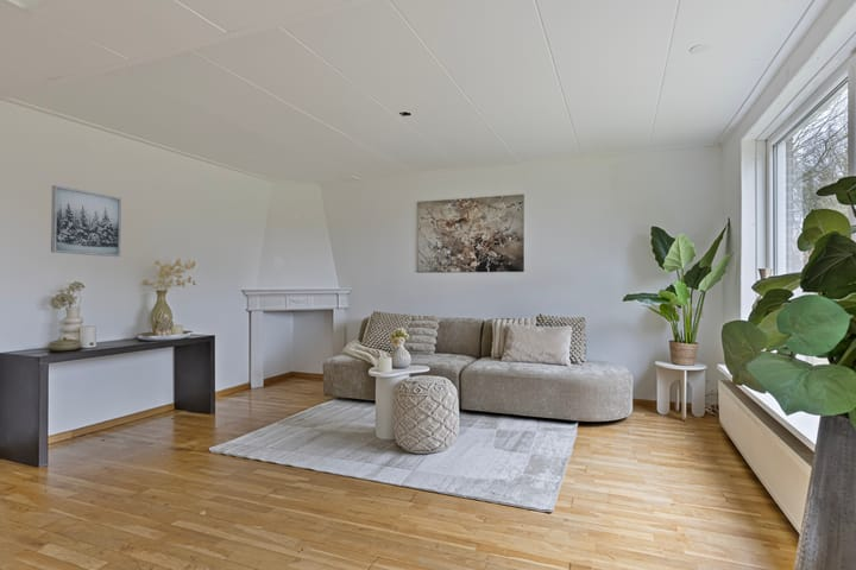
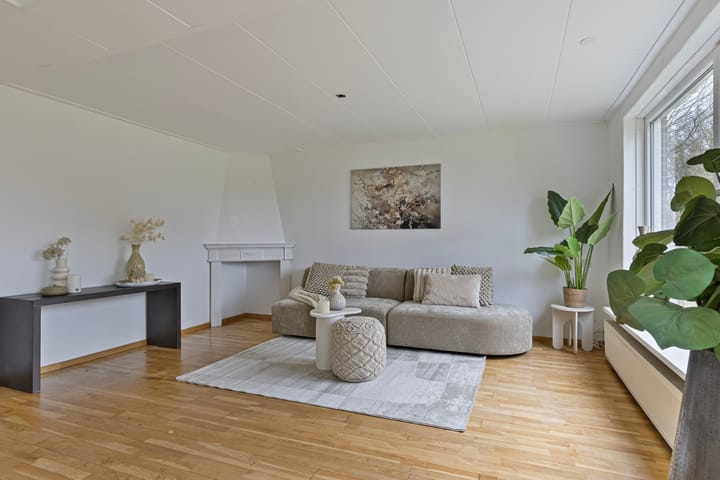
- wall art (88, 223)
